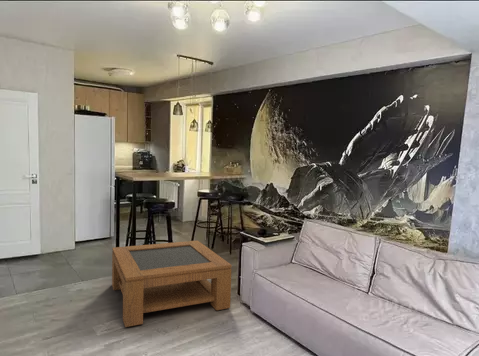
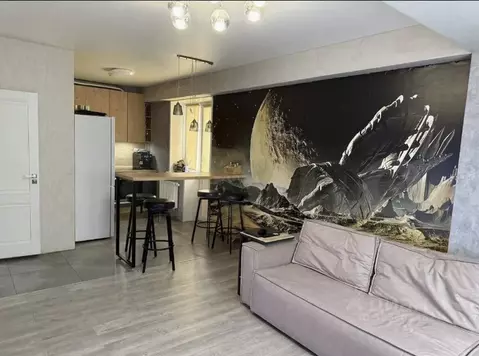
- coffee table (167, 276)
